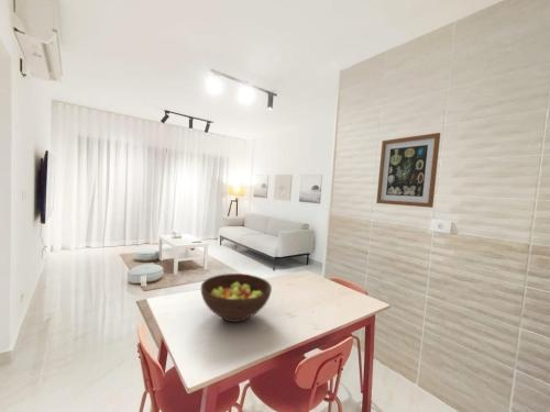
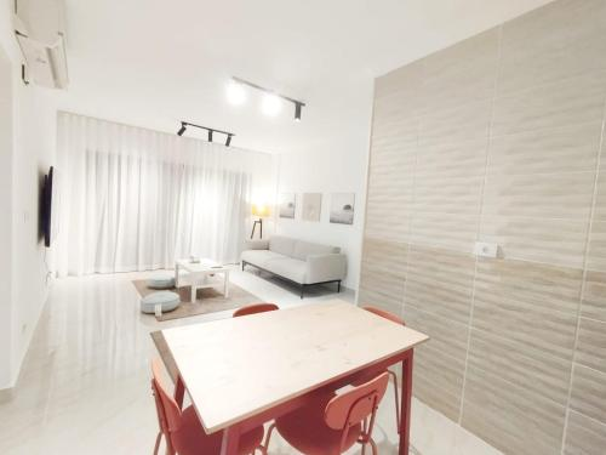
- wall art (405, 171)
- fruit bowl (235, 300)
